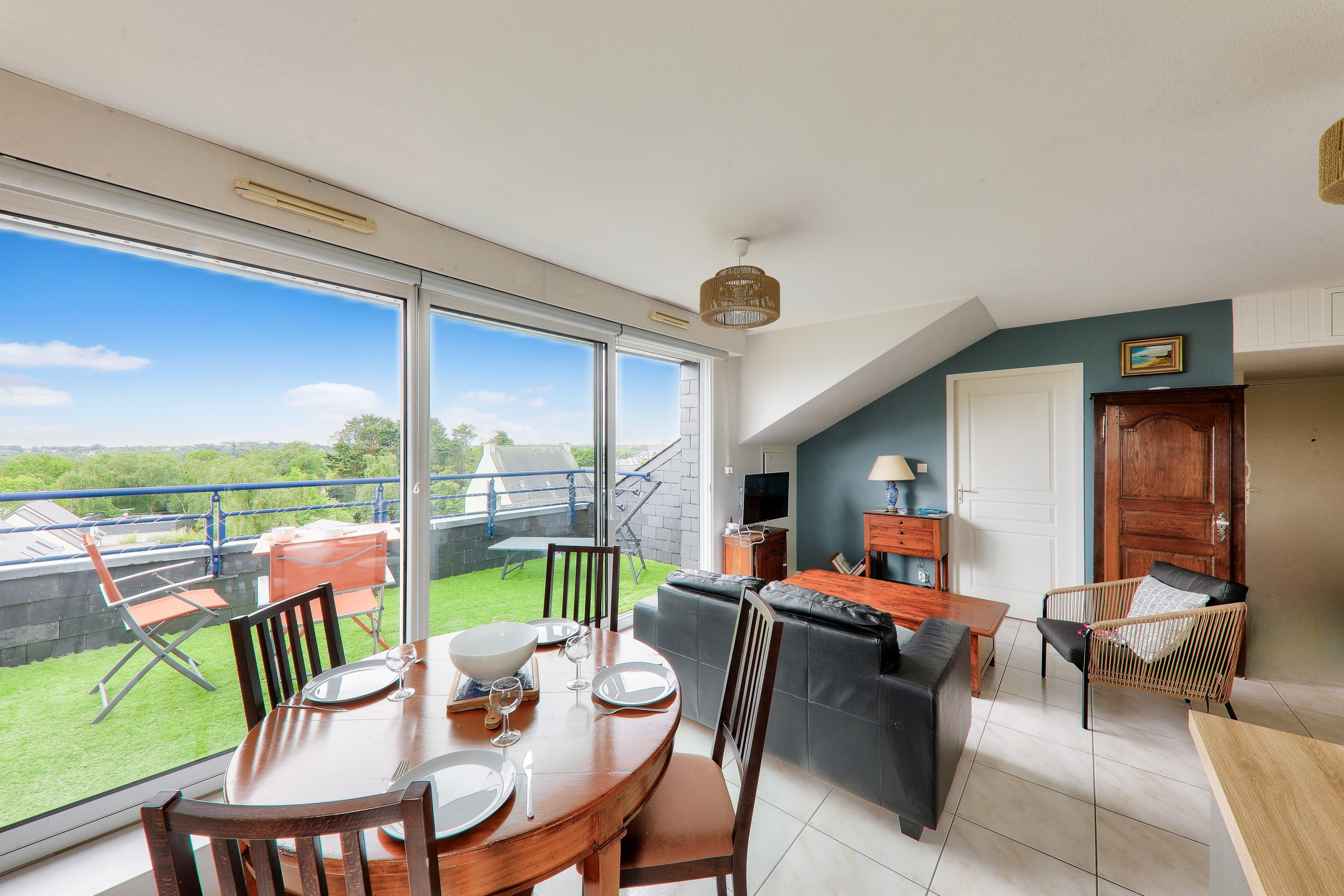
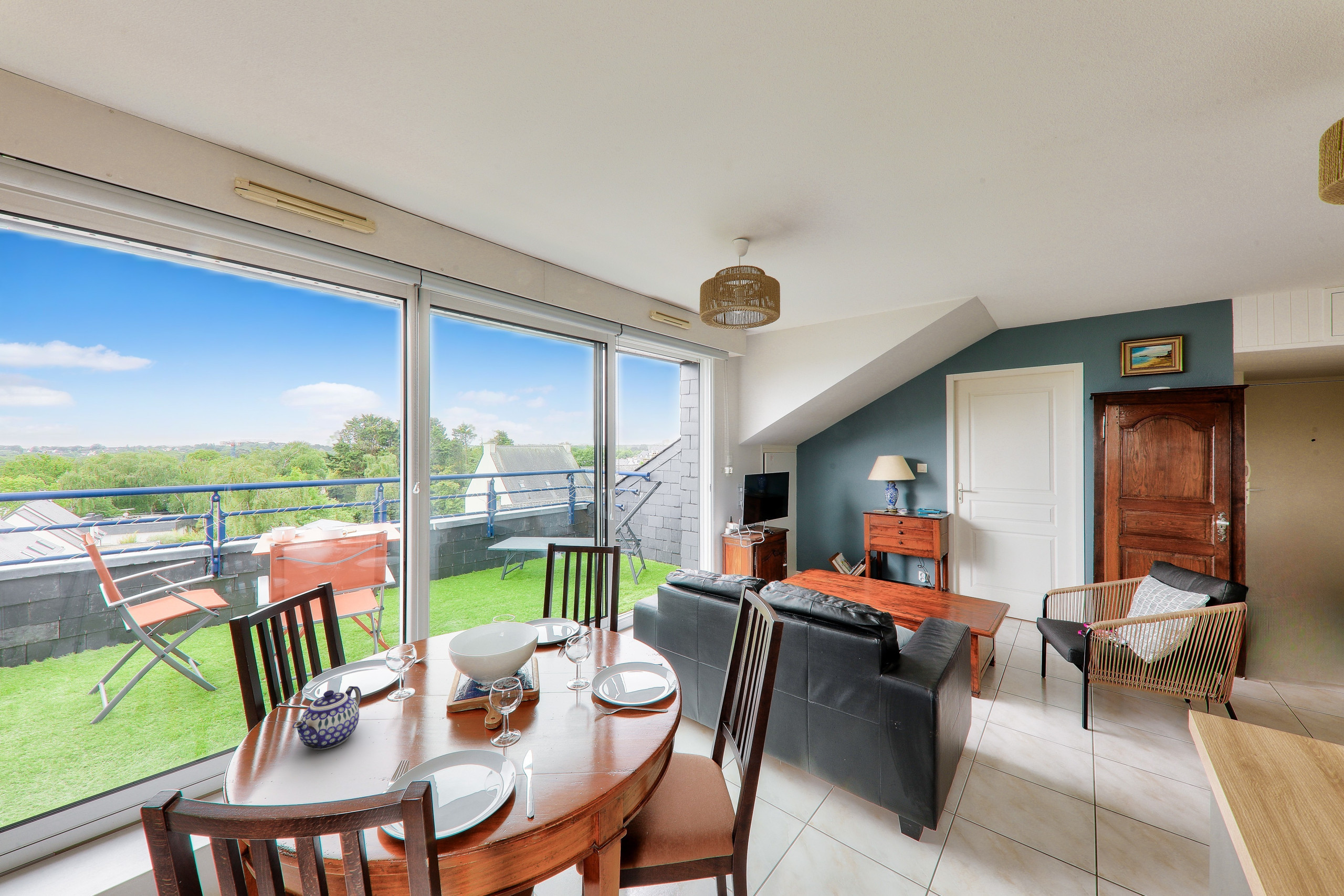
+ teapot (329, 715)
